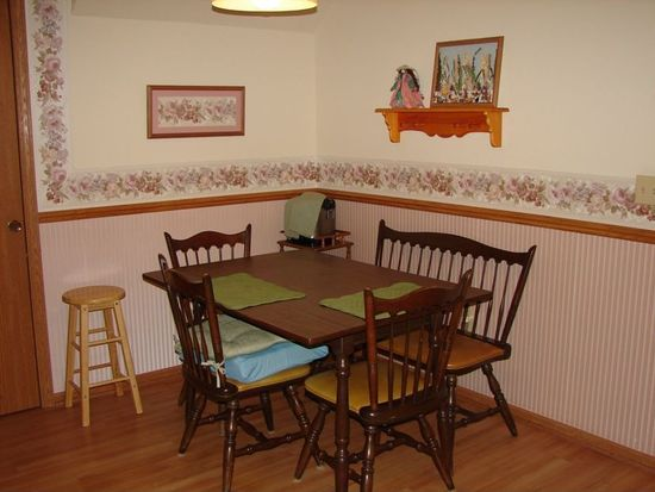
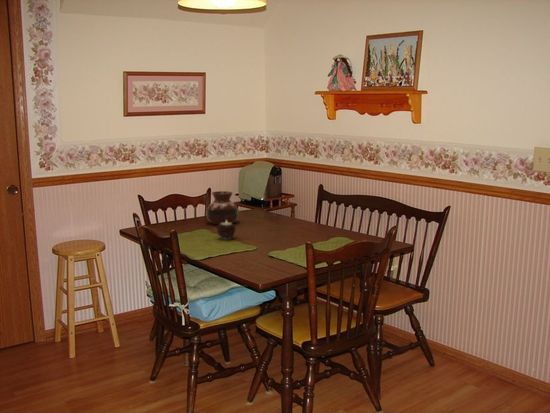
+ vase (222, 207)
+ candle (226, 229)
